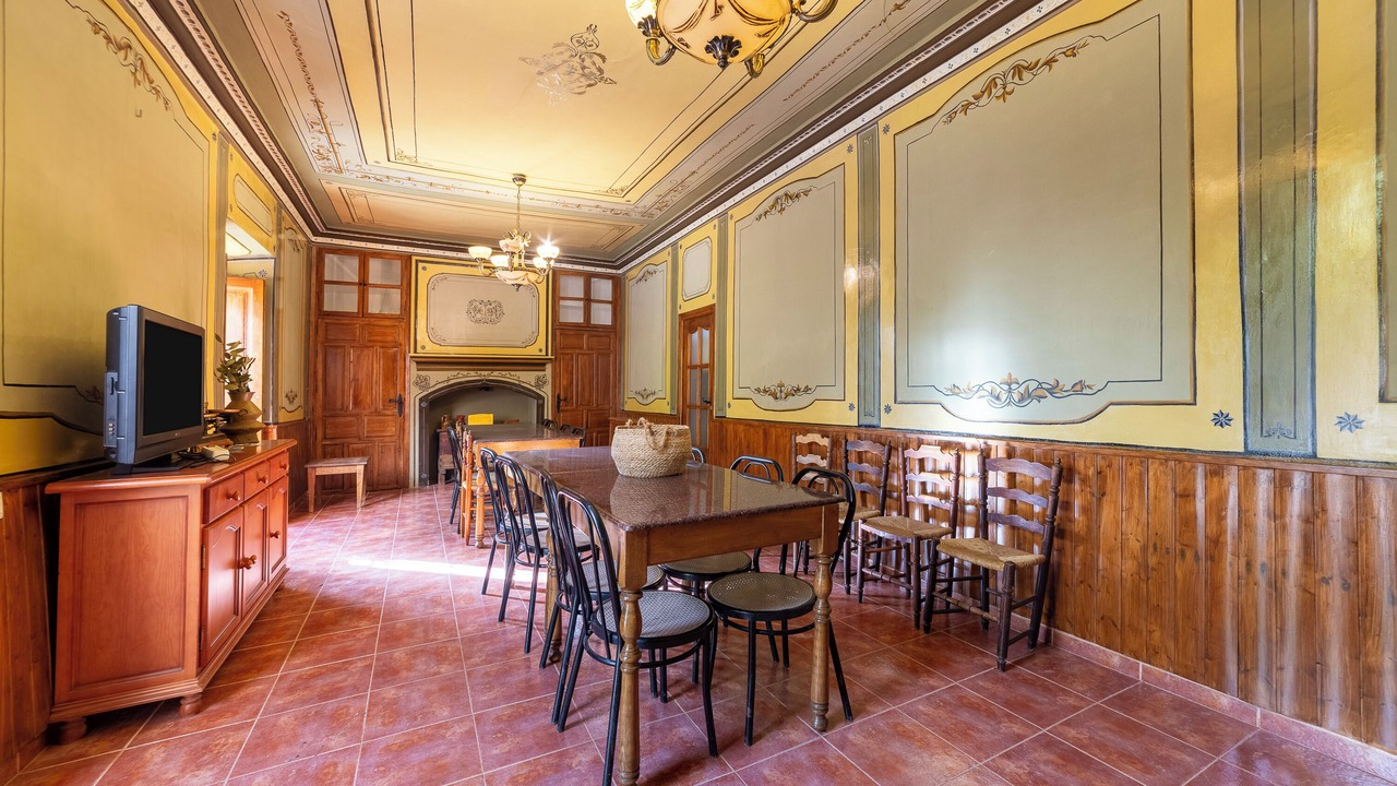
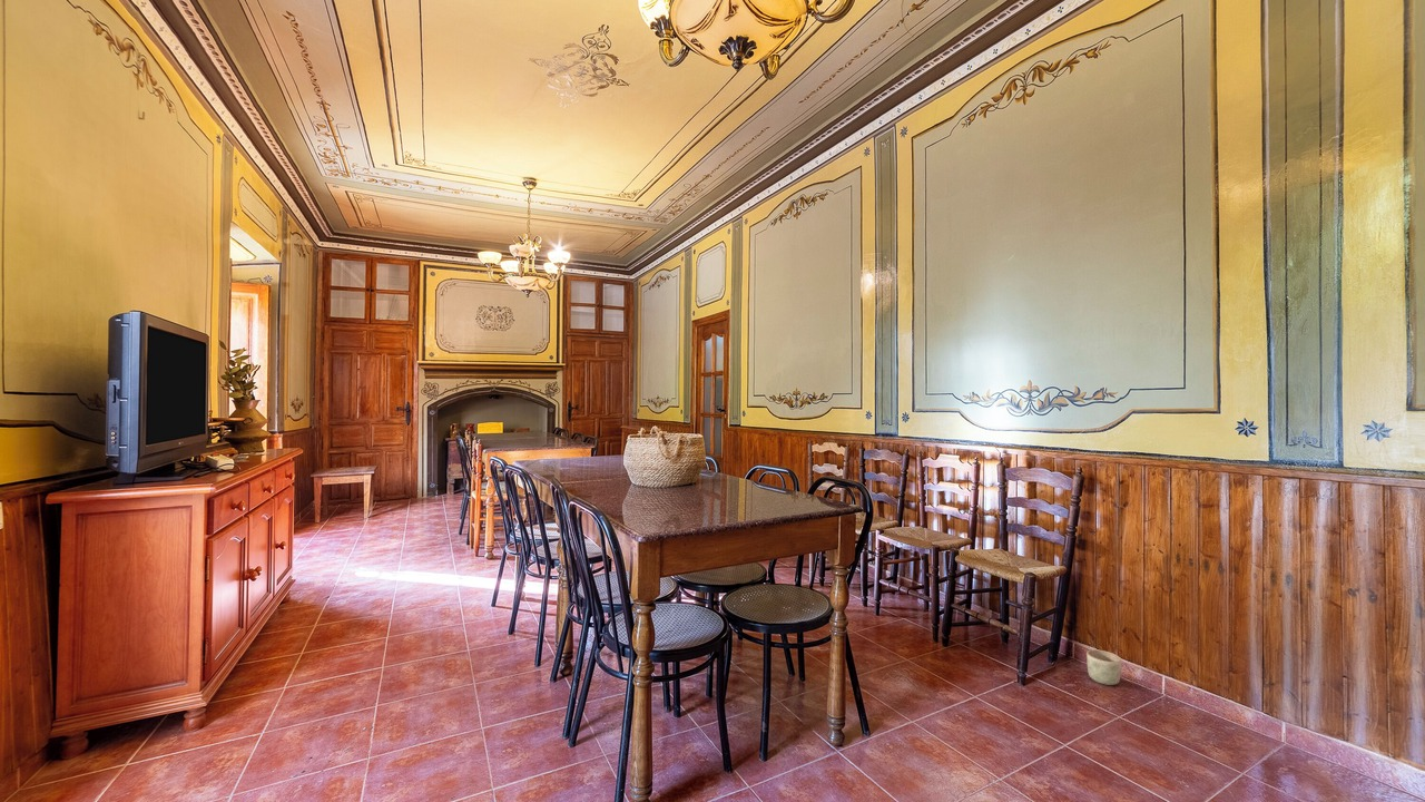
+ planter (1103, 667)
